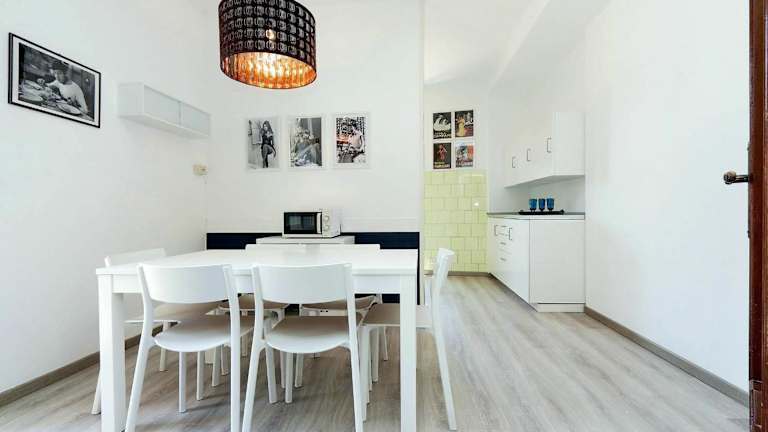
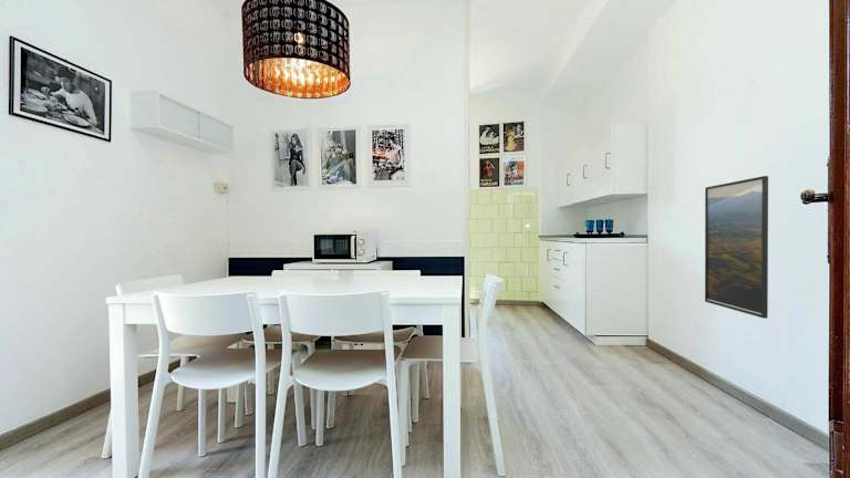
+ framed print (733, 246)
